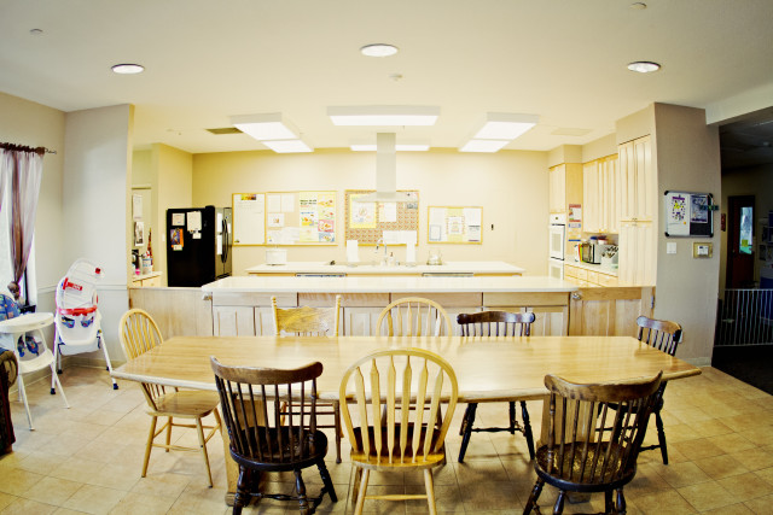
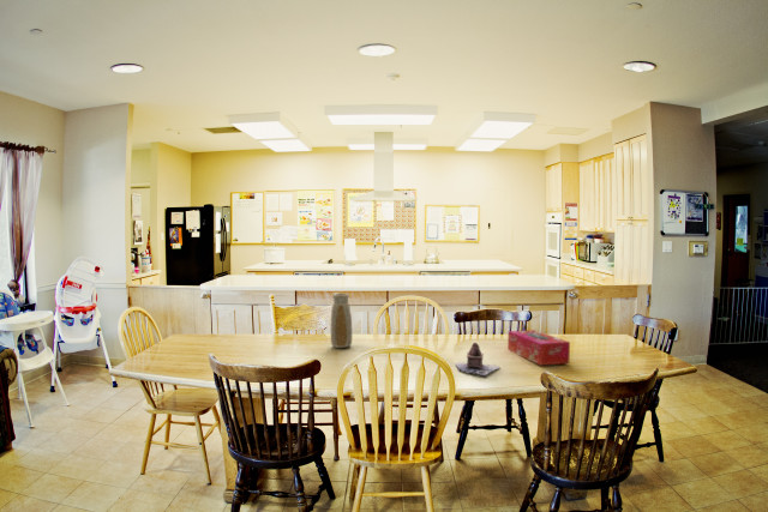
+ tissue box (536, 345)
+ teapot (474, 355)
+ vase (341, 320)
